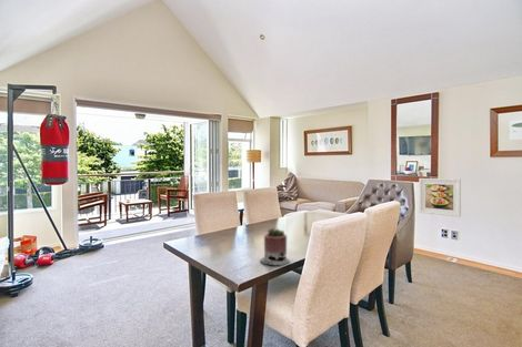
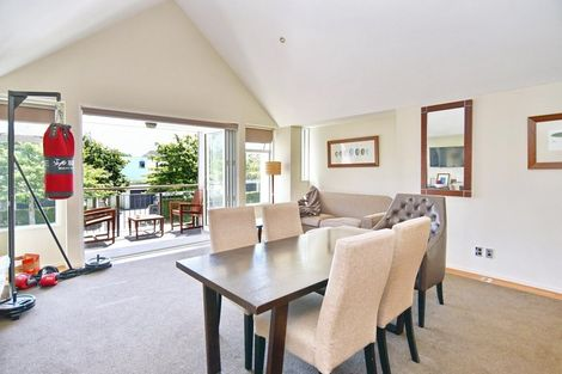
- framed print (439, 196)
- succulent planter (274, 244)
